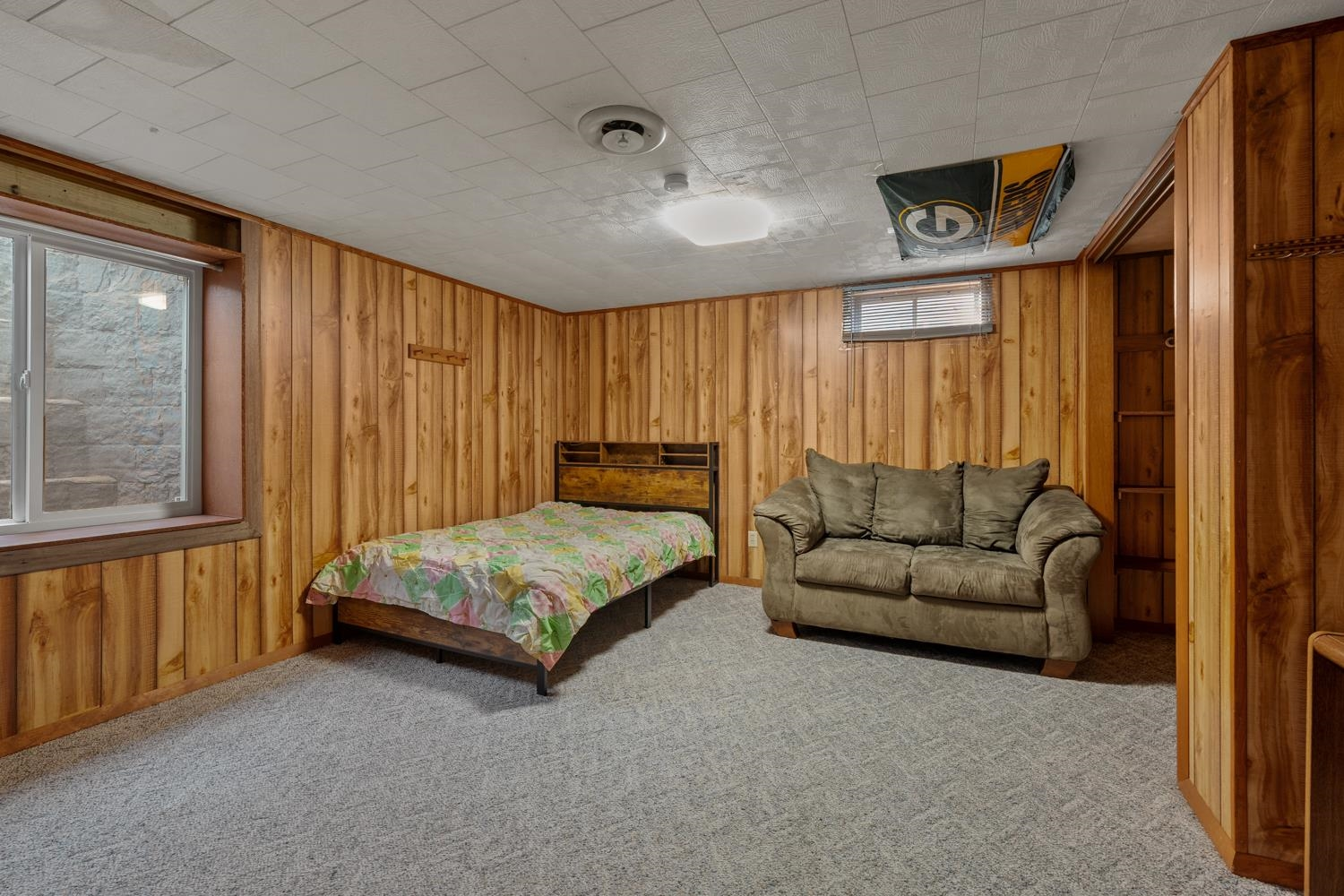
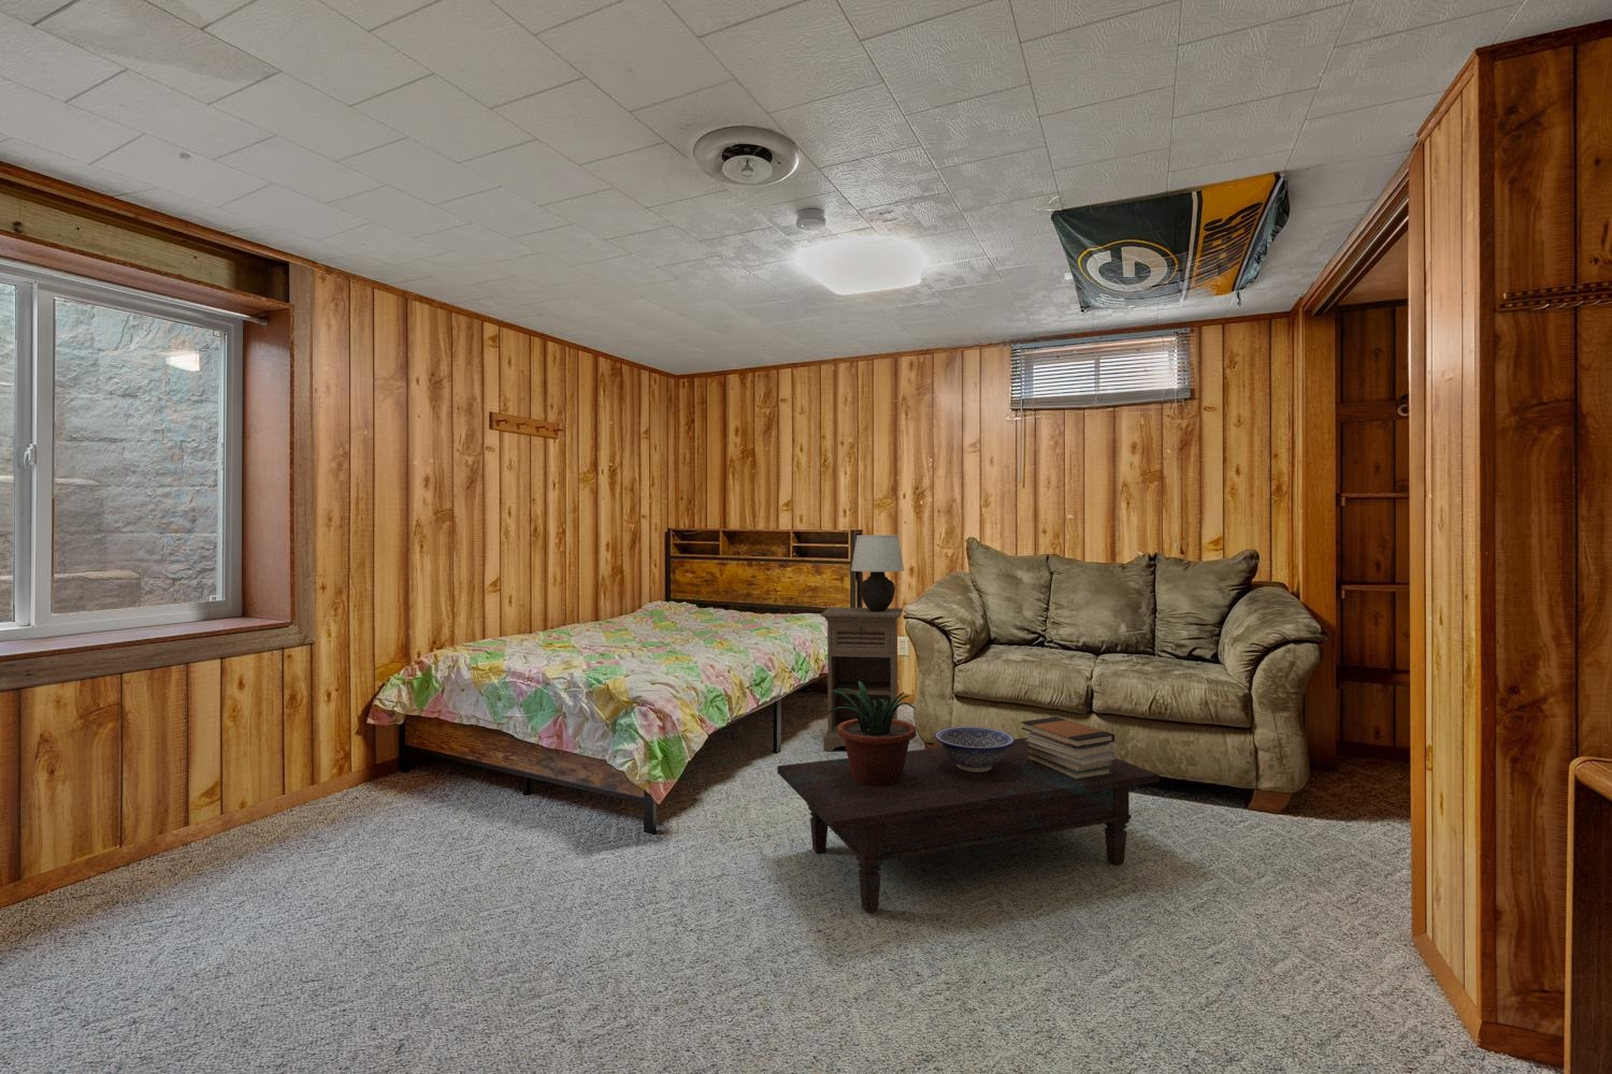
+ nightstand (862, 676)
+ coffee table (964, 813)
+ decorative bowl (974, 750)
+ book stack (1067, 747)
+ potted plant (870, 735)
+ table lamp (877, 573)
